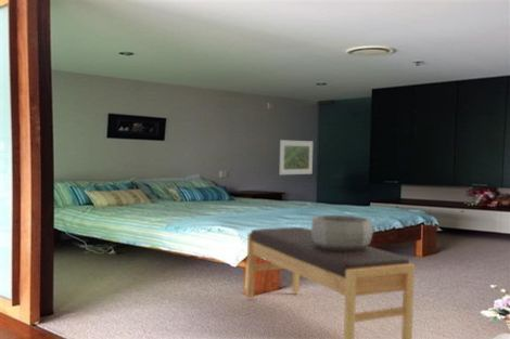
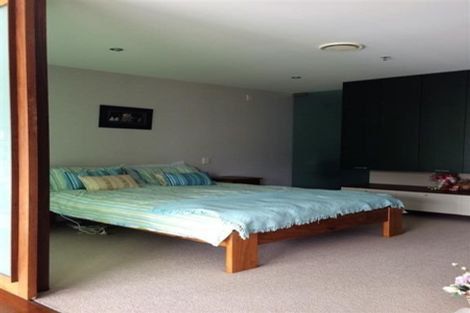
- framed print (296, 157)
- bench (318, 279)
- decorative bowl (341, 232)
